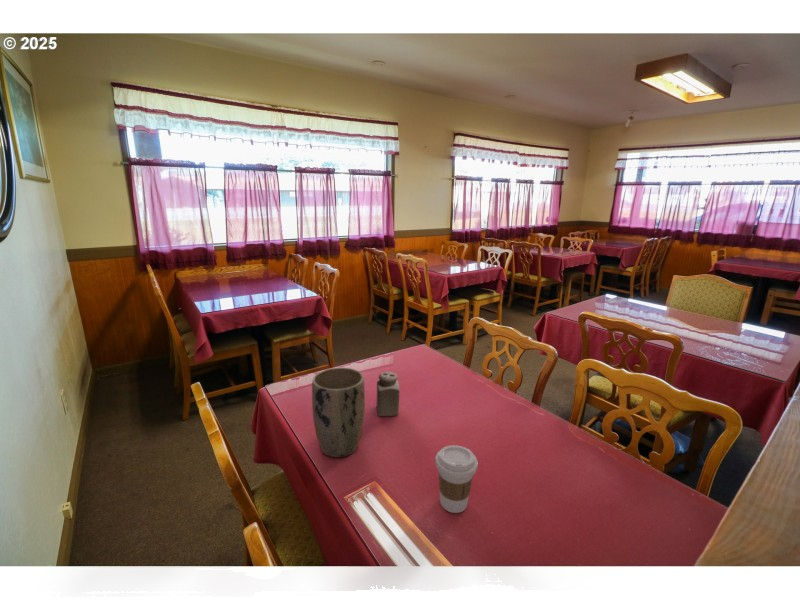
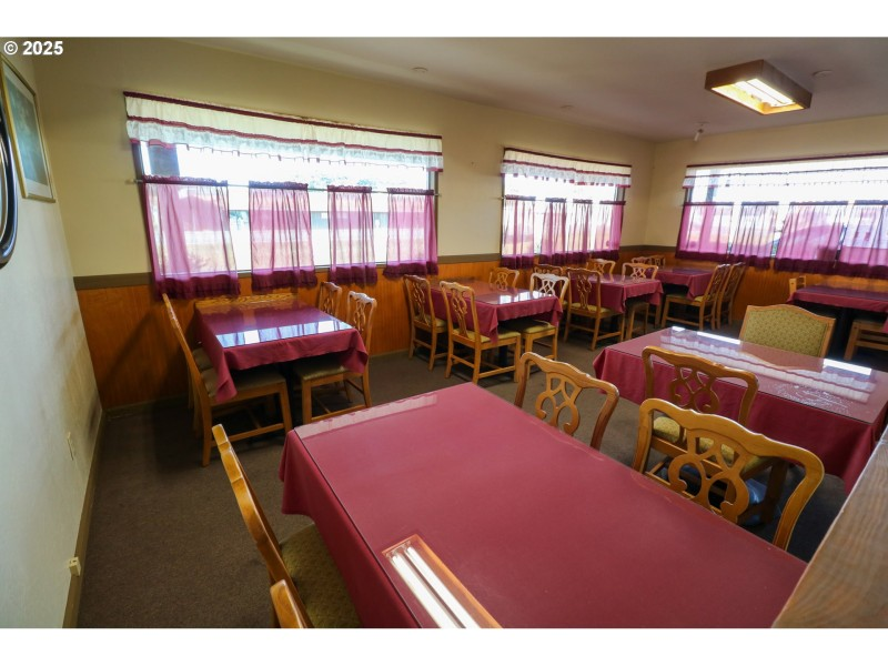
- salt shaker (387, 392)
- plant pot (338, 413)
- coffee cup (455, 479)
